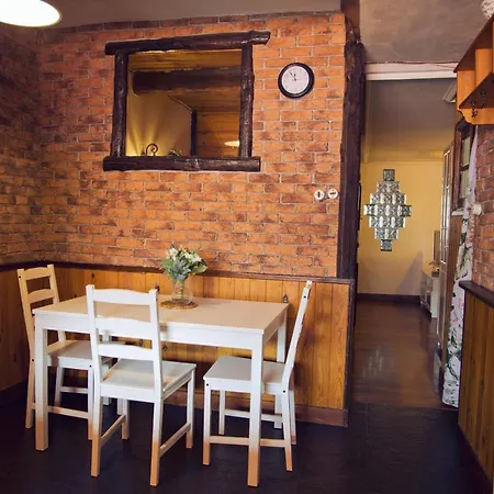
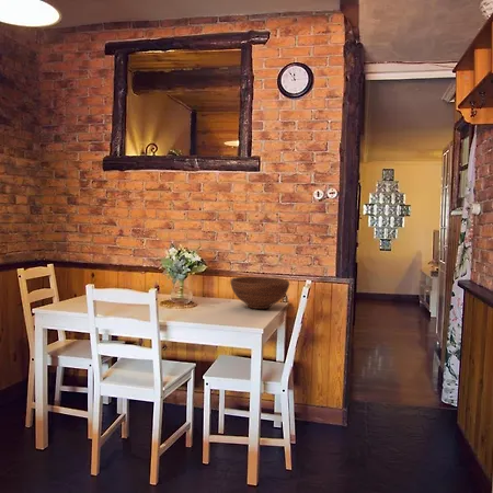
+ fruit bowl (259, 294)
